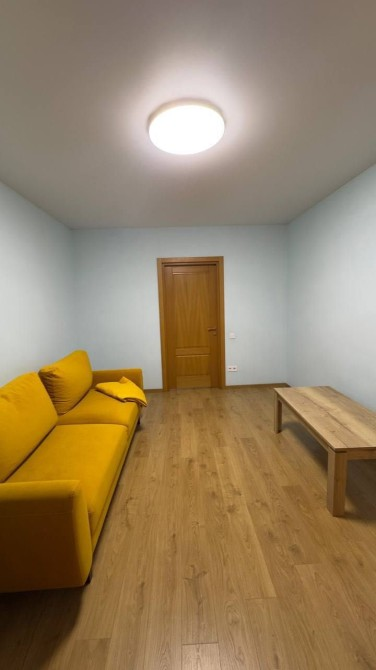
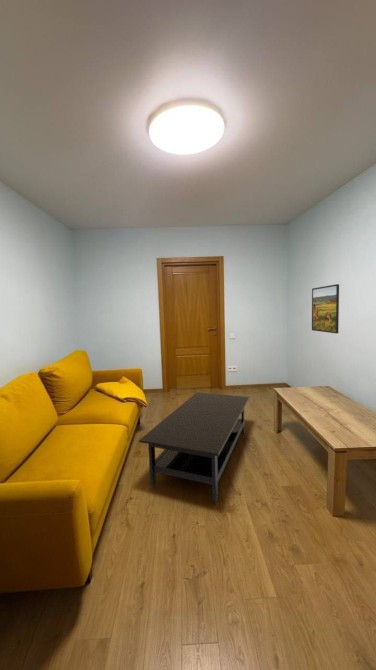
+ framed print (324, 309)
+ coffee table (204, 435)
